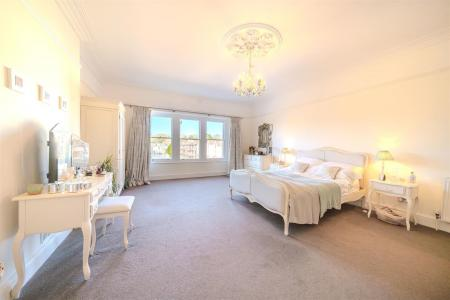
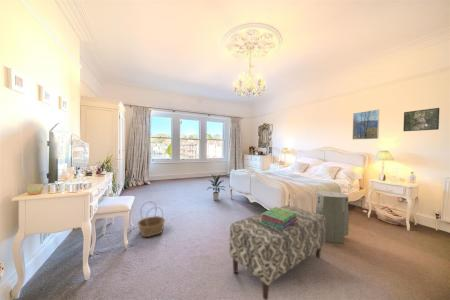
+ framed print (420, 120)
+ basket (151, 218)
+ air purifier (331, 215)
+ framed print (365, 125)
+ stack of books (279, 217)
+ indoor plant (216, 186)
+ bench (279, 241)
